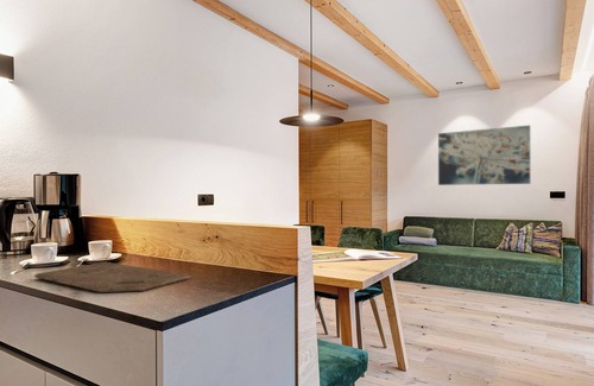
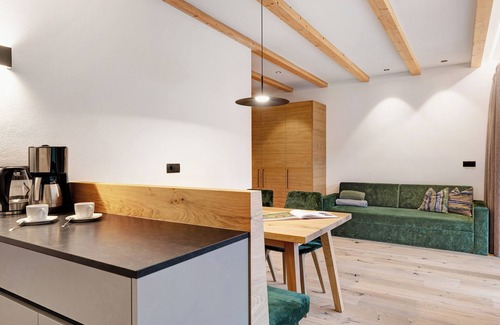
- wall art (481, 157)
- cutting board (112, 276)
